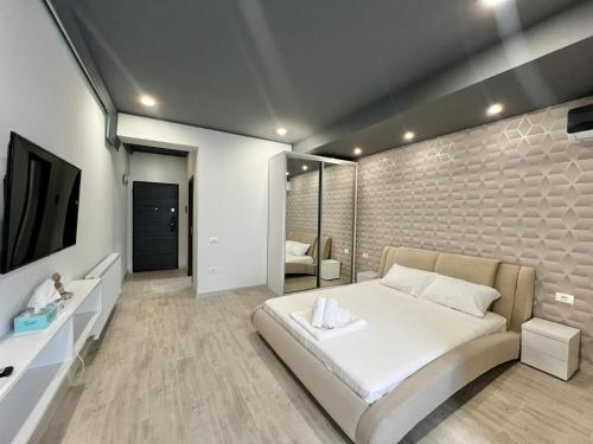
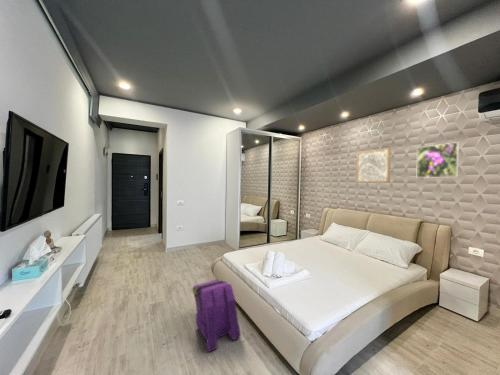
+ wall art (372, 166)
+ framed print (436, 161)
+ backpack (215, 307)
